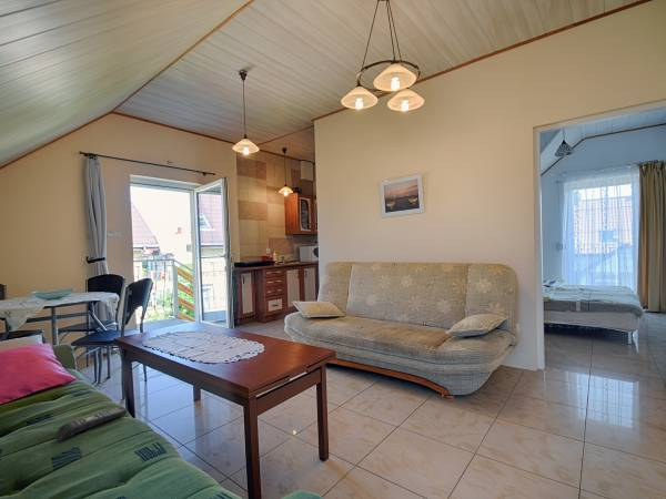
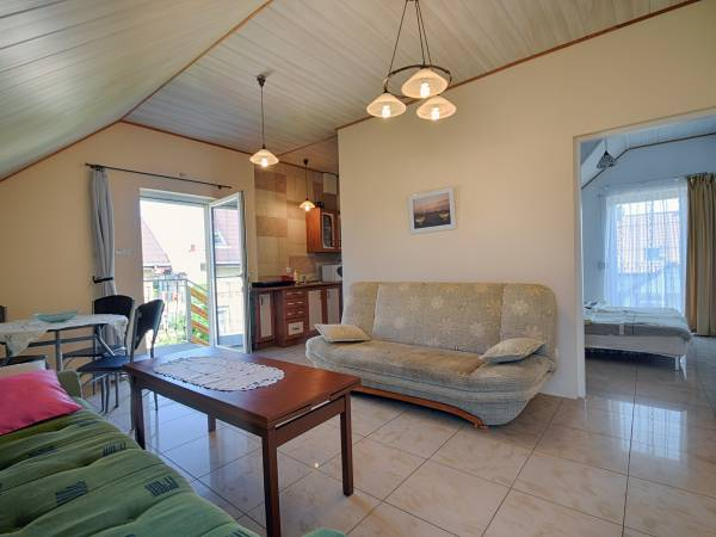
- remote control (93, 420)
